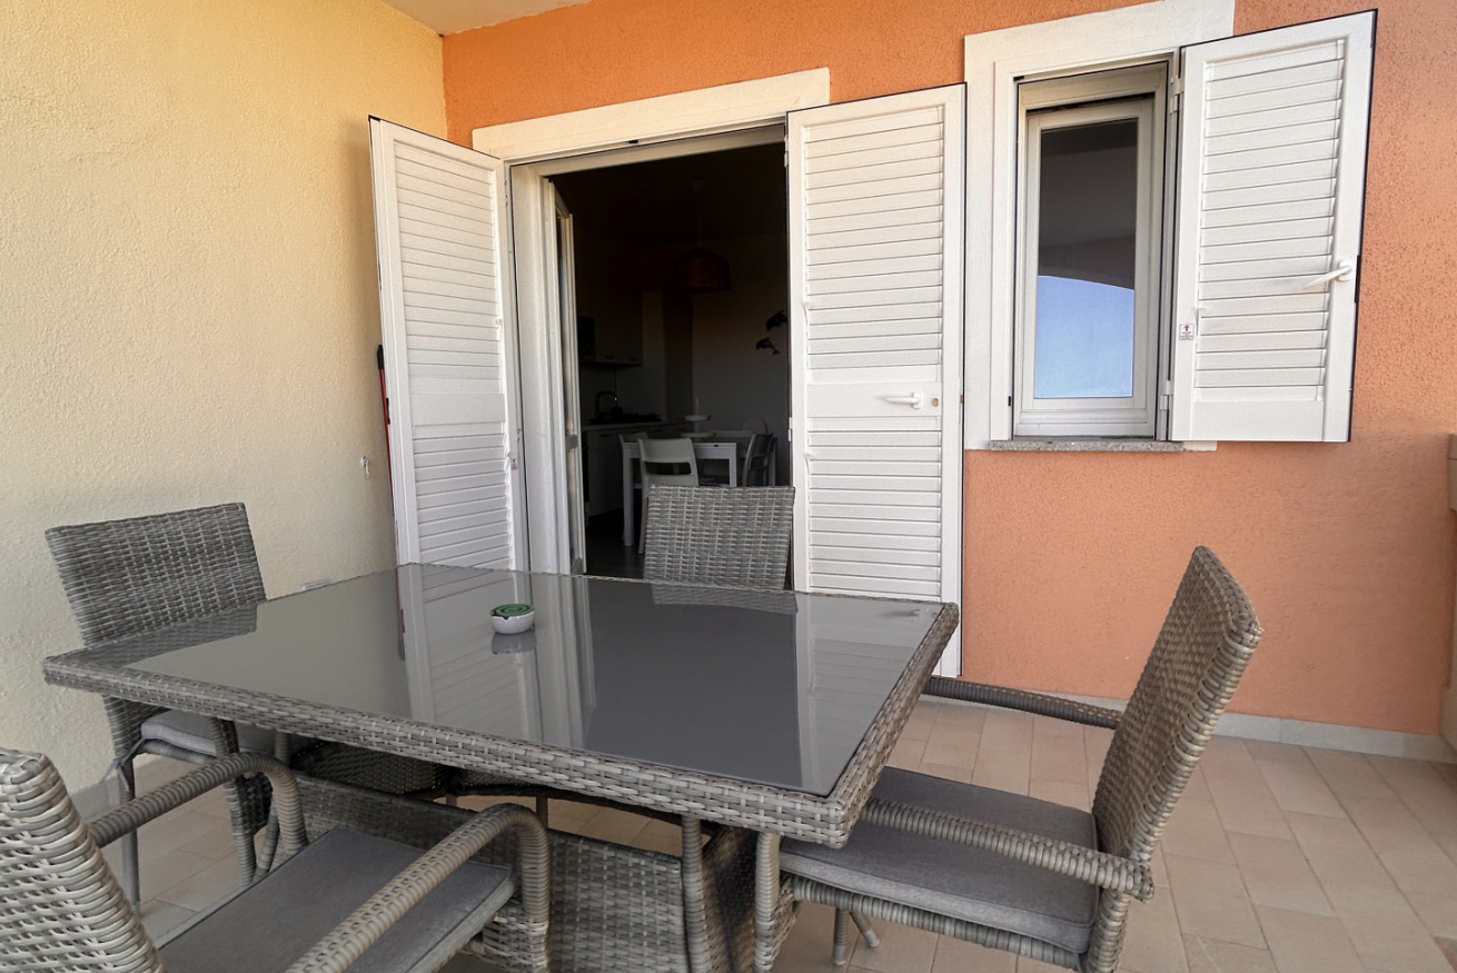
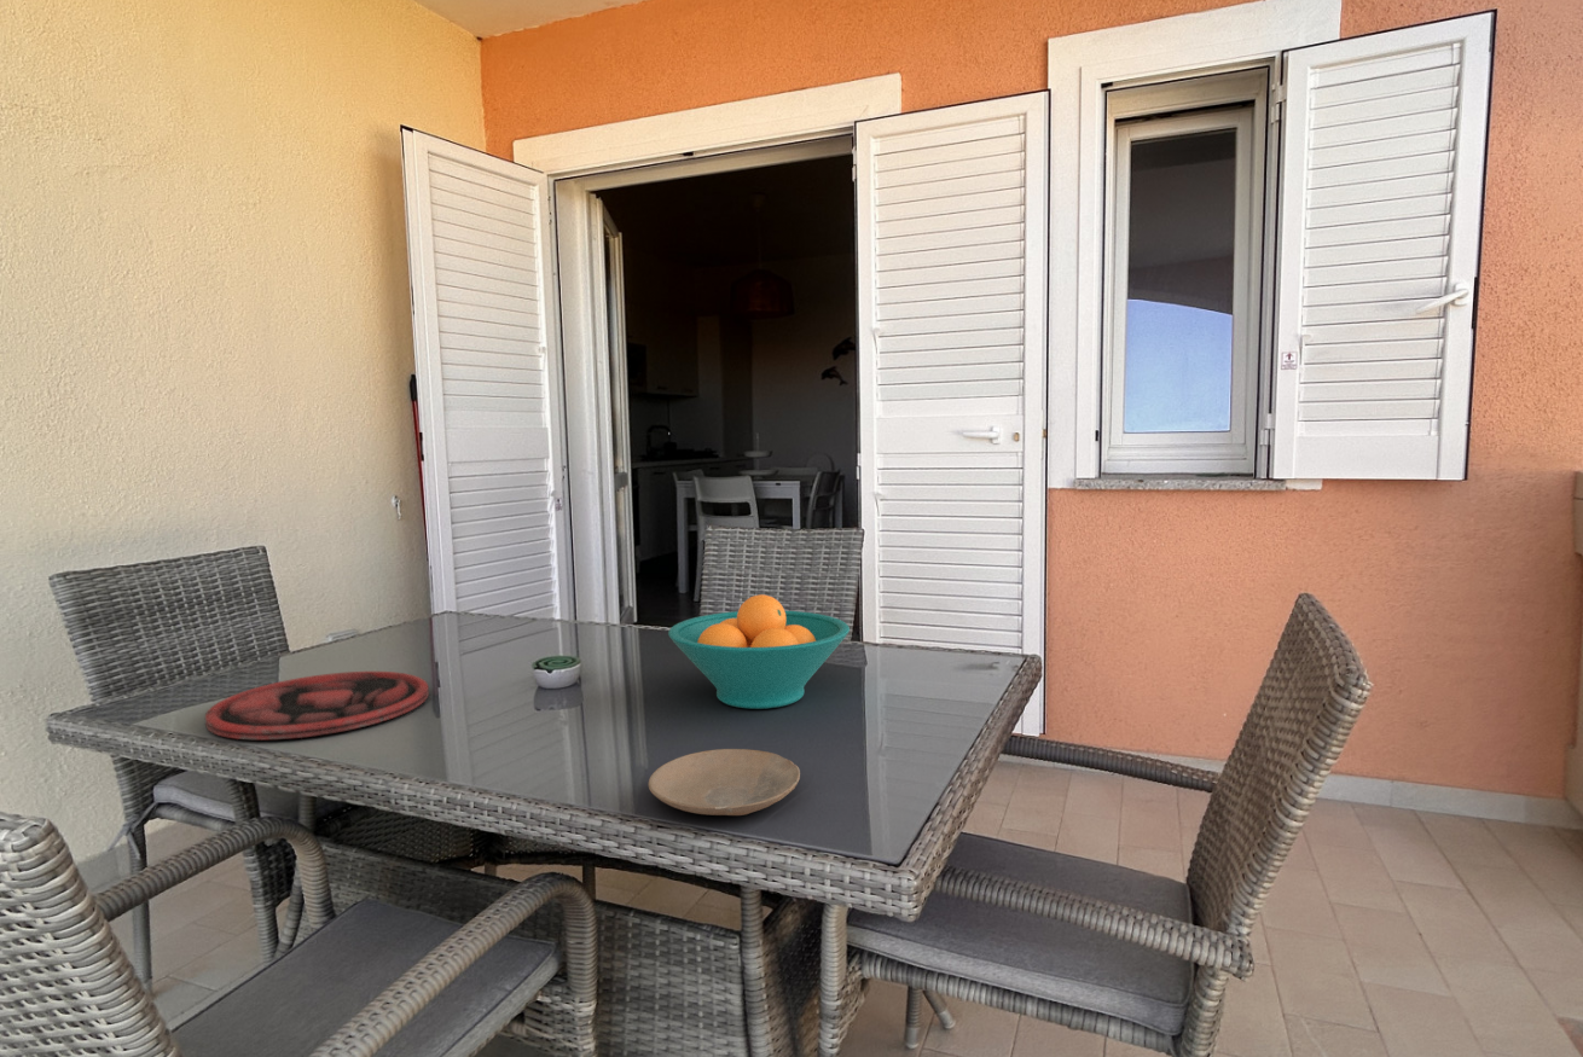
+ plate (321, 701)
+ plate (725, 786)
+ fruit bowl (759, 646)
